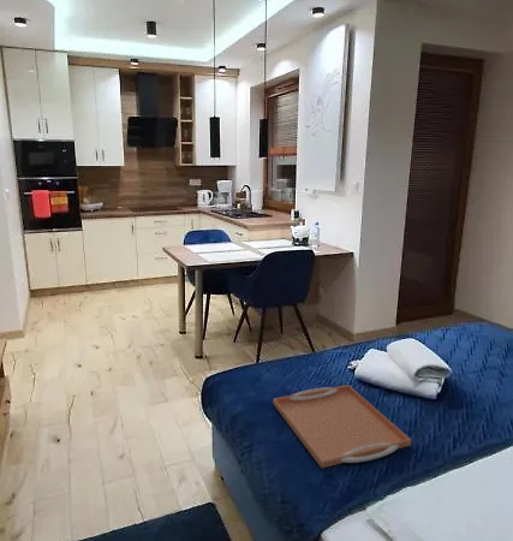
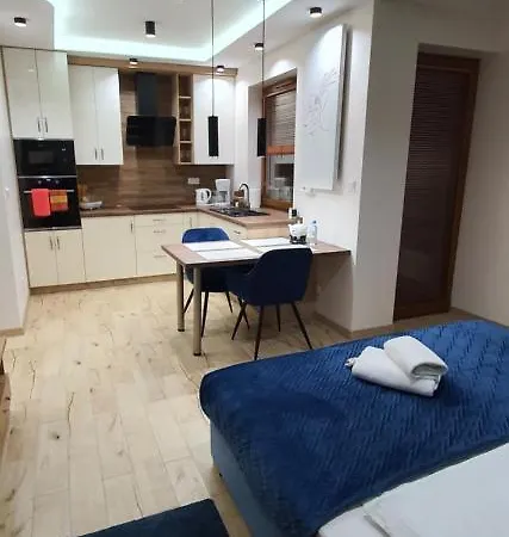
- serving tray (336, 420)
